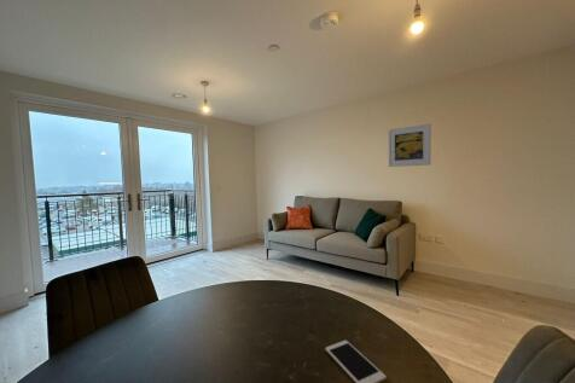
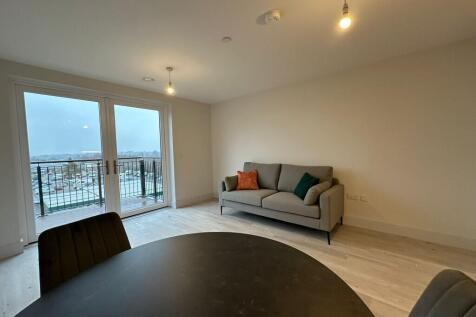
- cell phone (353, 361)
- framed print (408, 146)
